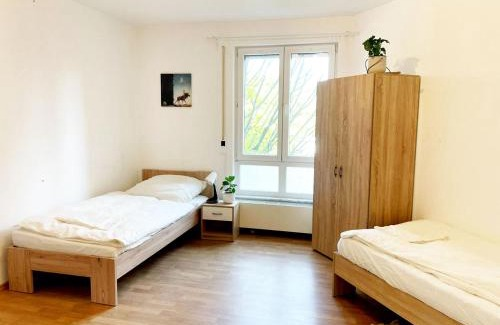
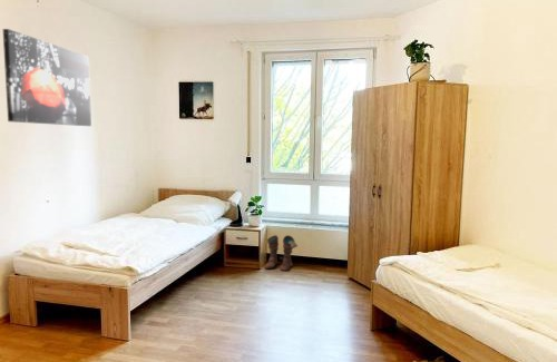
+ wall art (53, 85)
+ boots (283, 251)
